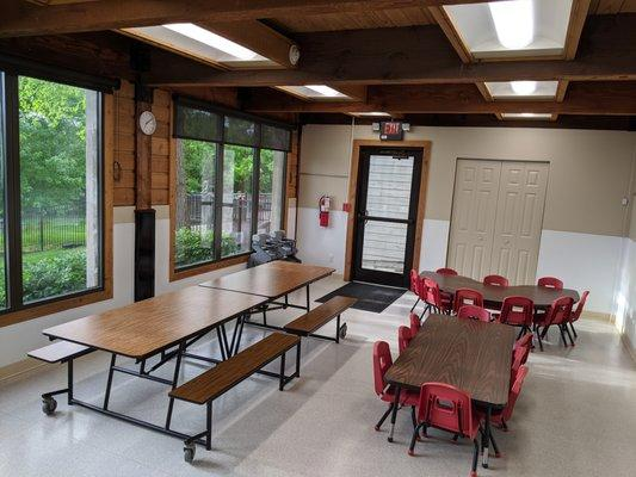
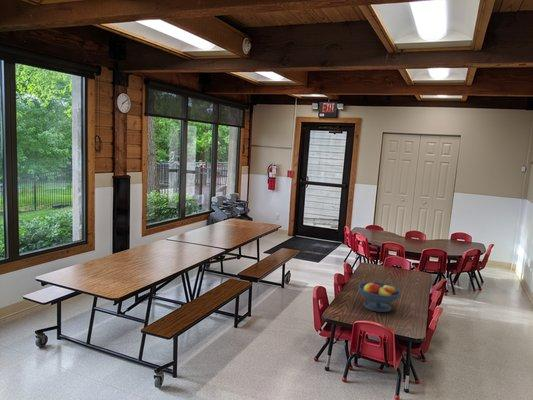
+ fruit bowl (378, 294)
